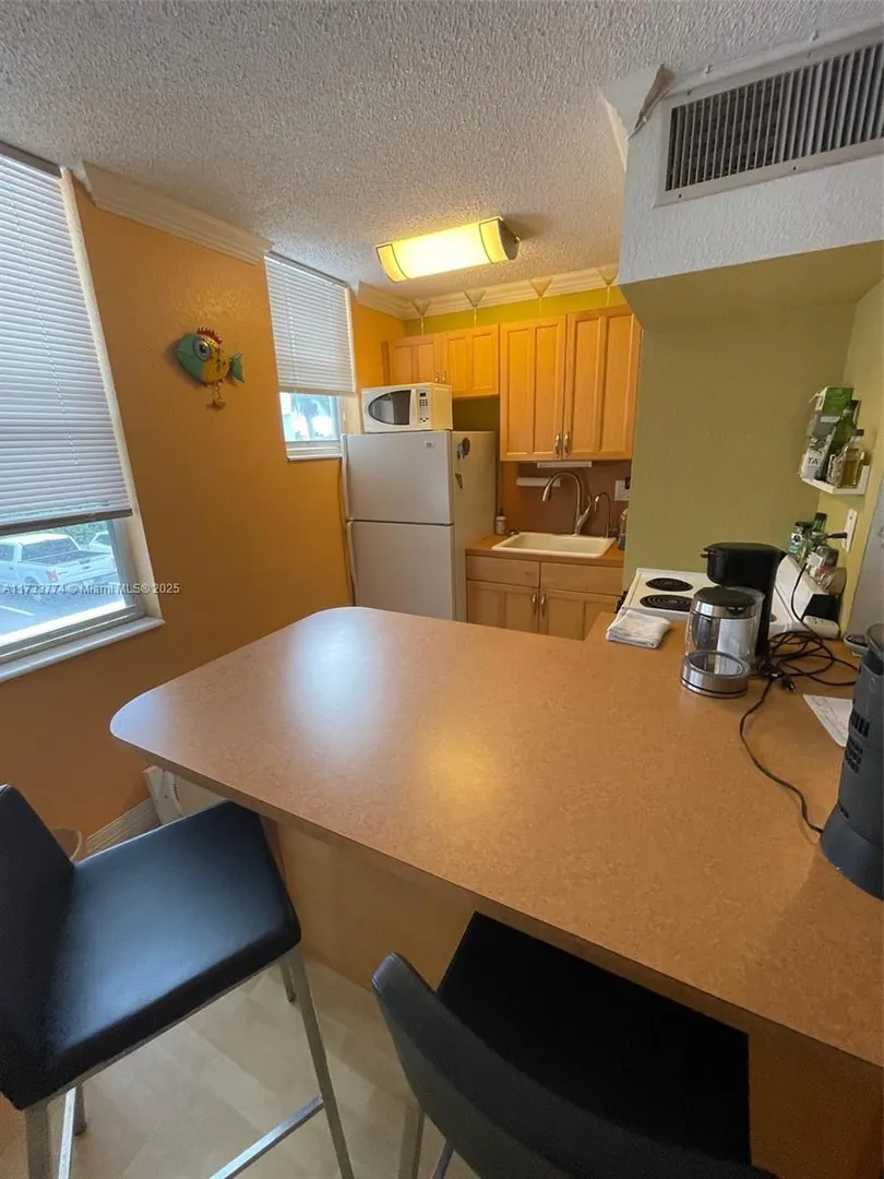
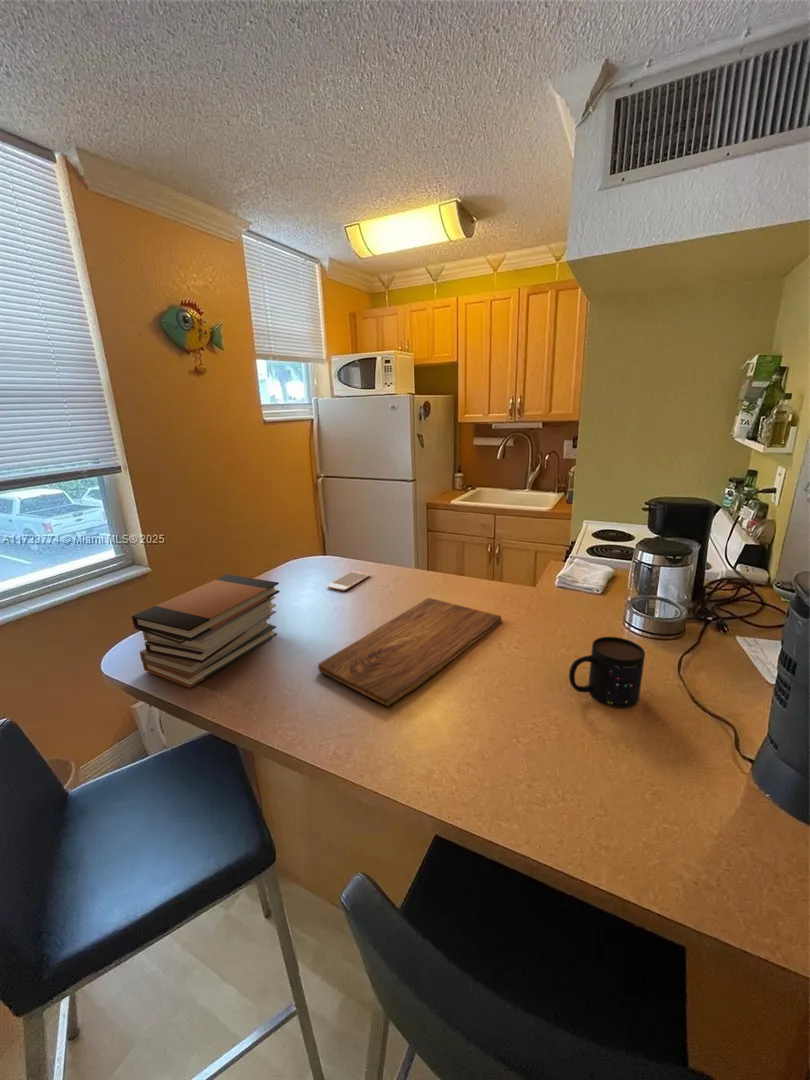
+ cutting board (416, 641)
+ mug (603, 672)
+ smartphone (349, 580)
+ book stack (214, 624)
